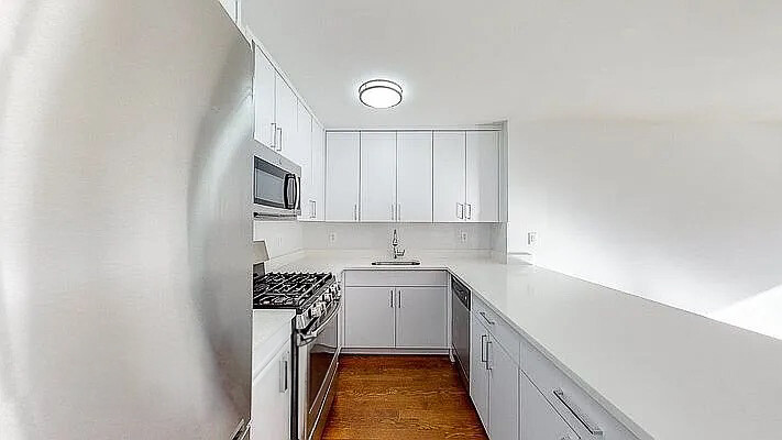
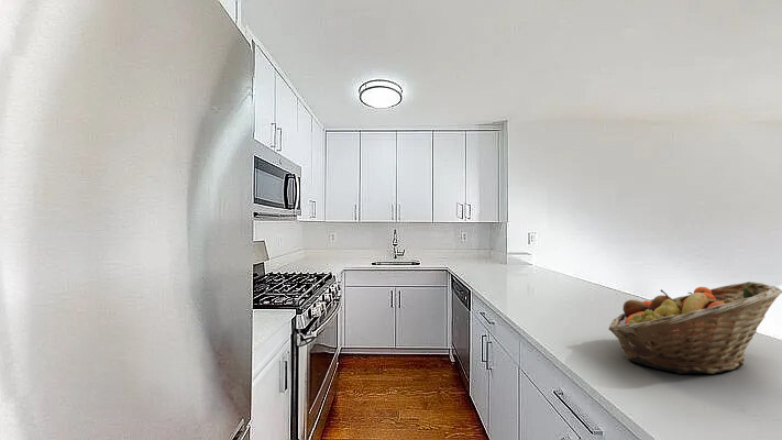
+ fruit basket (689, 320)
